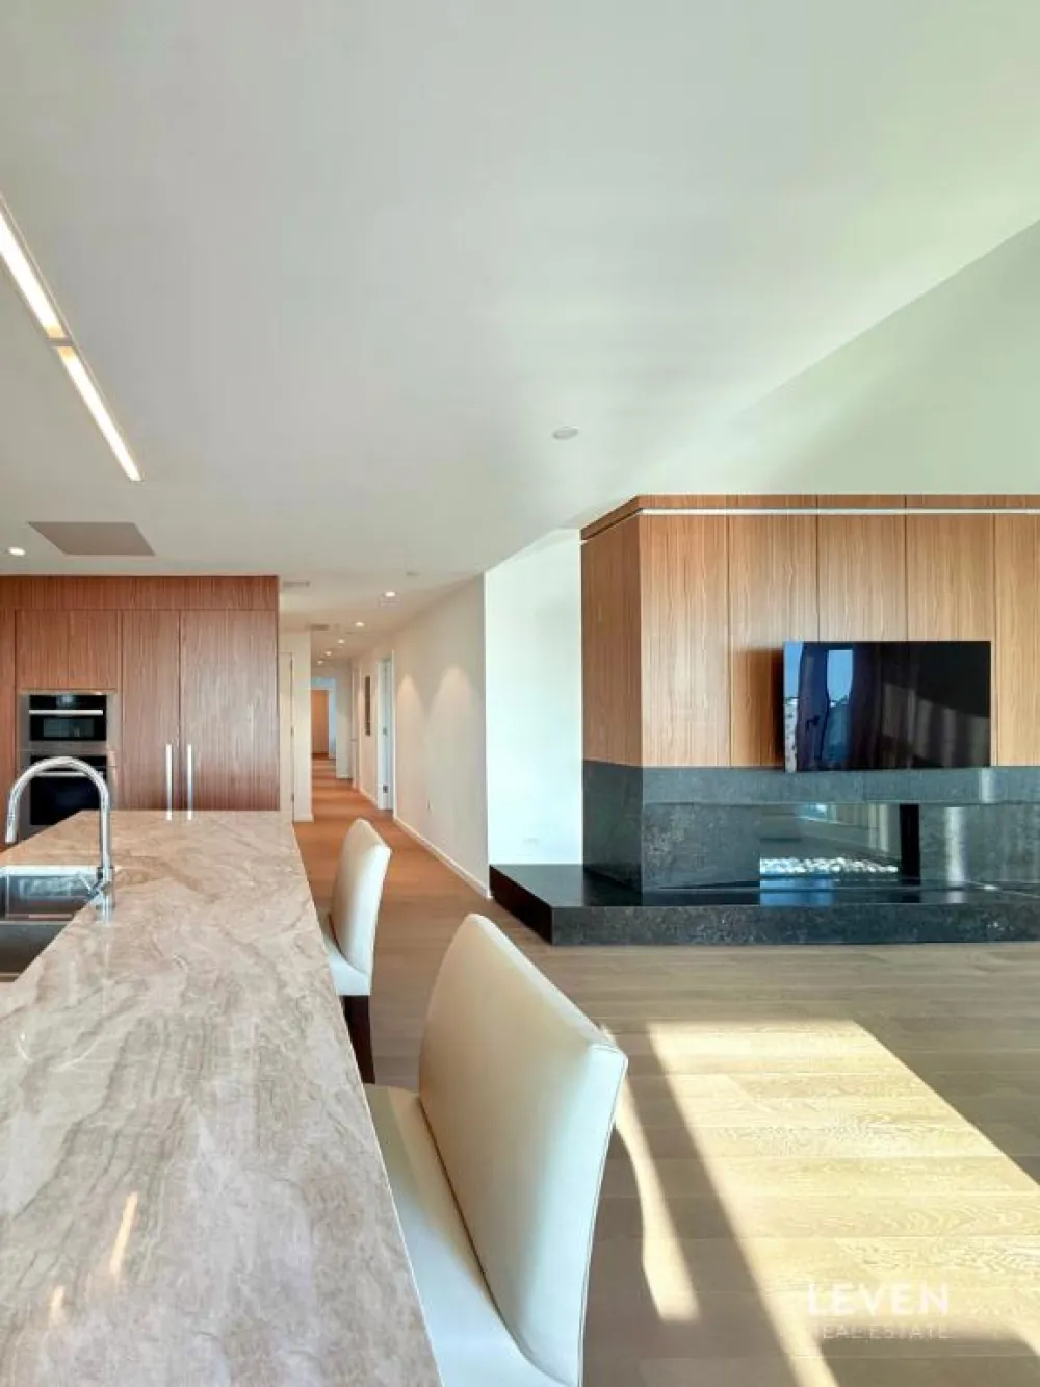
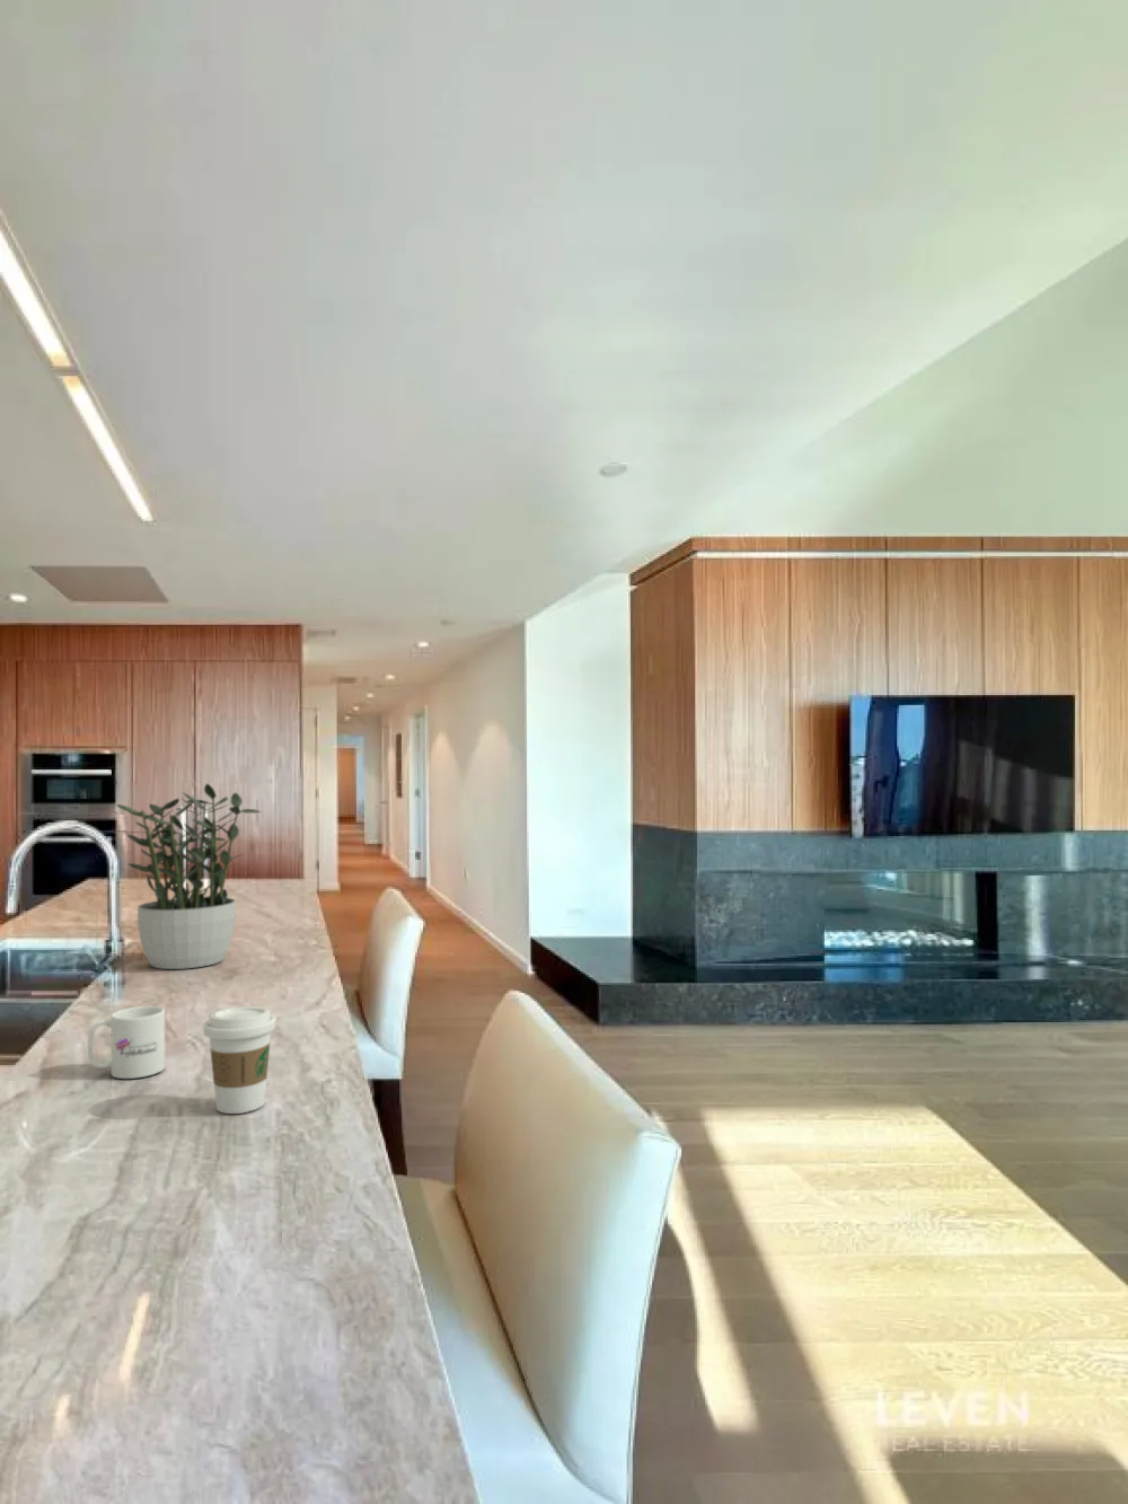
+ coffee cup (241, 1058)
+ mug (127, 1042)
+ potted plant (192, 872)
